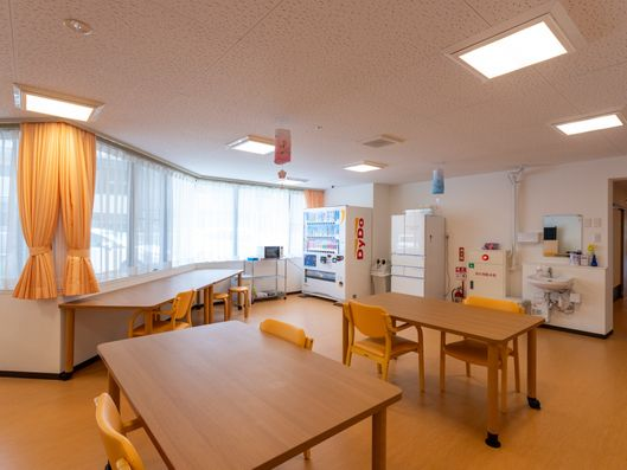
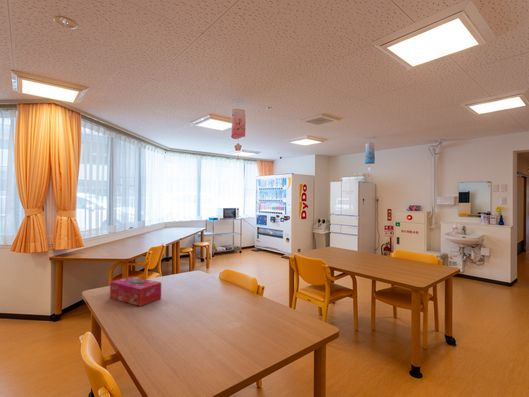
+ tissue box (135, 290)
